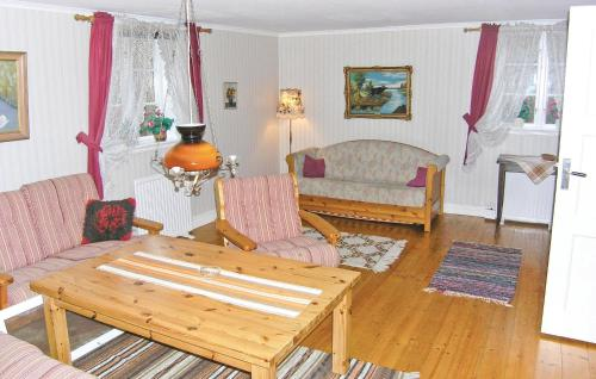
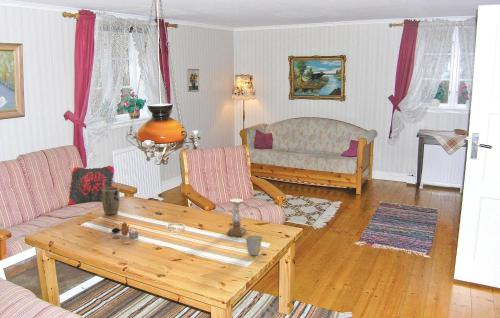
+ candle holder (236, 216)
+ plant pot (110, 201)
+ teapot (125, 228)
+ cup (253, 244)
